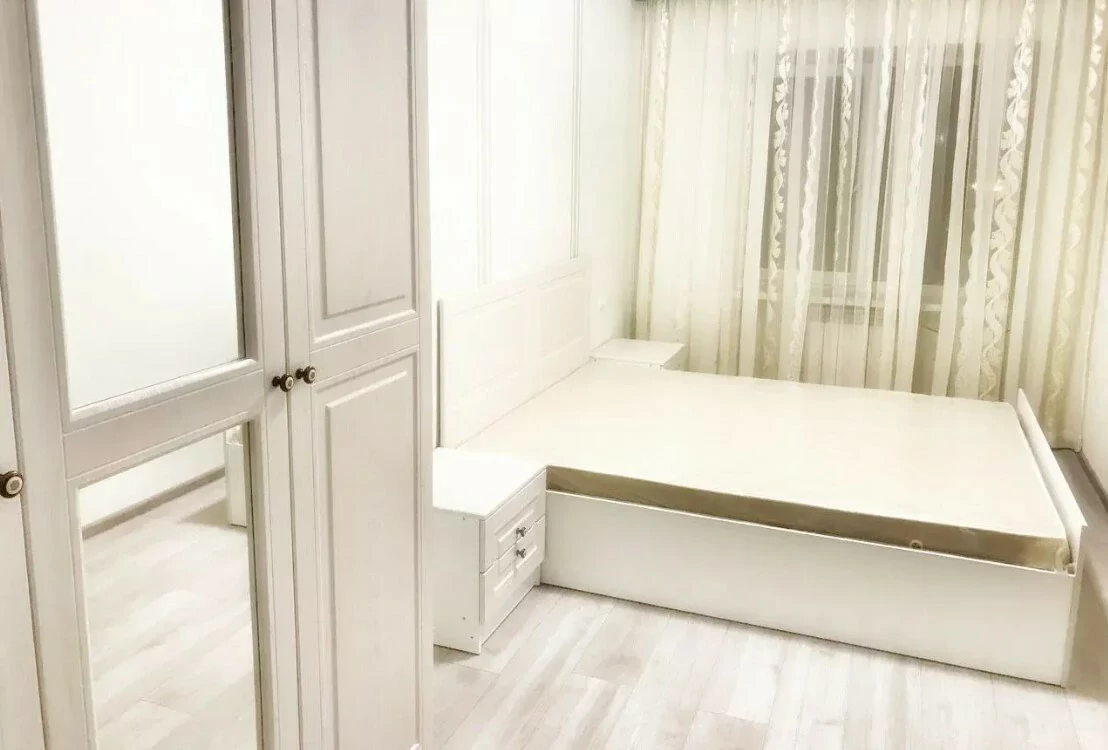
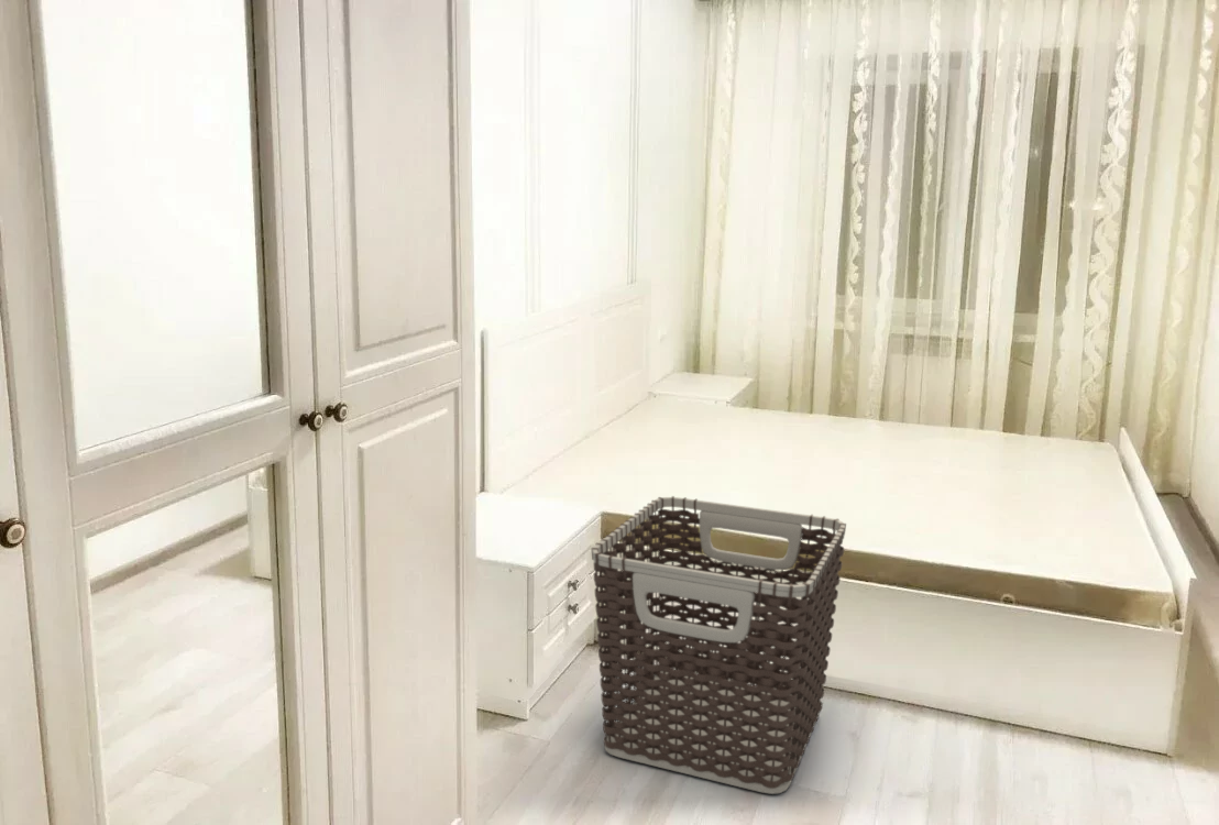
+ clothes hamper (720, 634)
